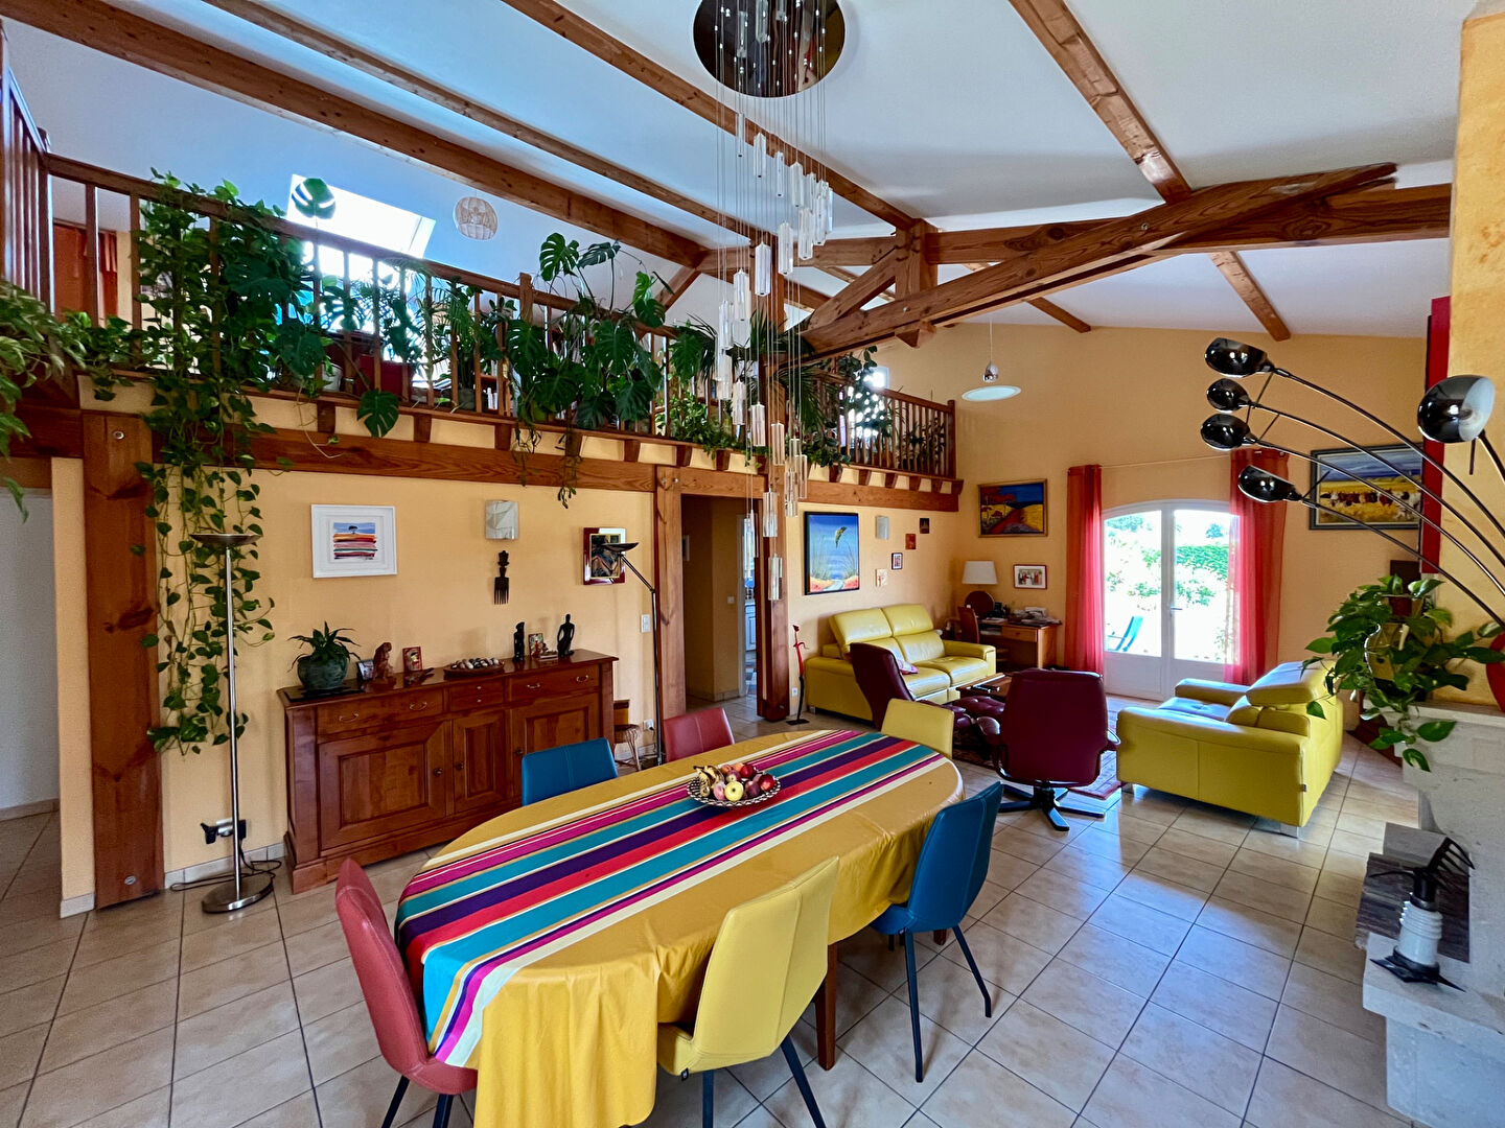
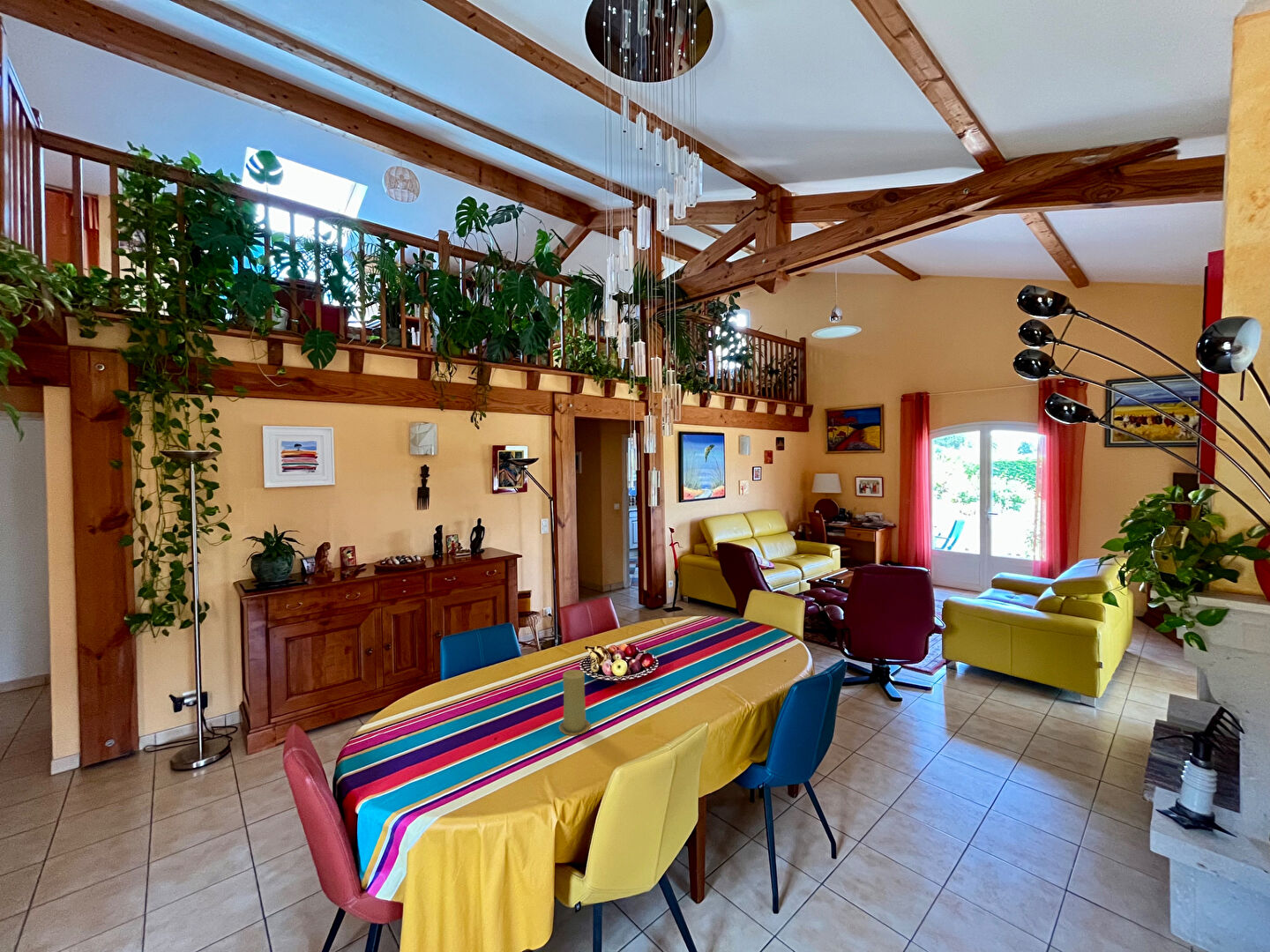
+ candle (574, 700)
